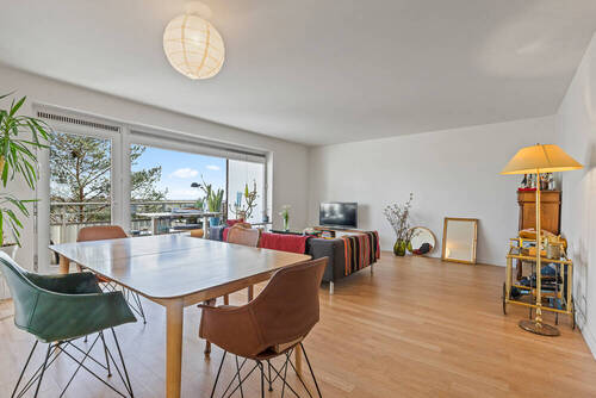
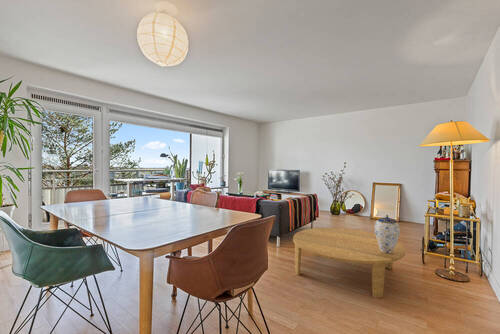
+ coffee table (344, 255)
+ decorative urn (386, 233)
